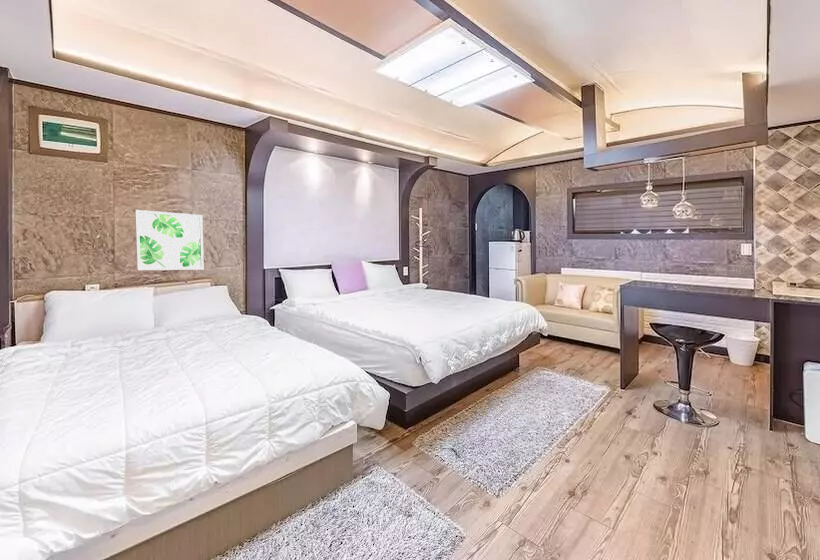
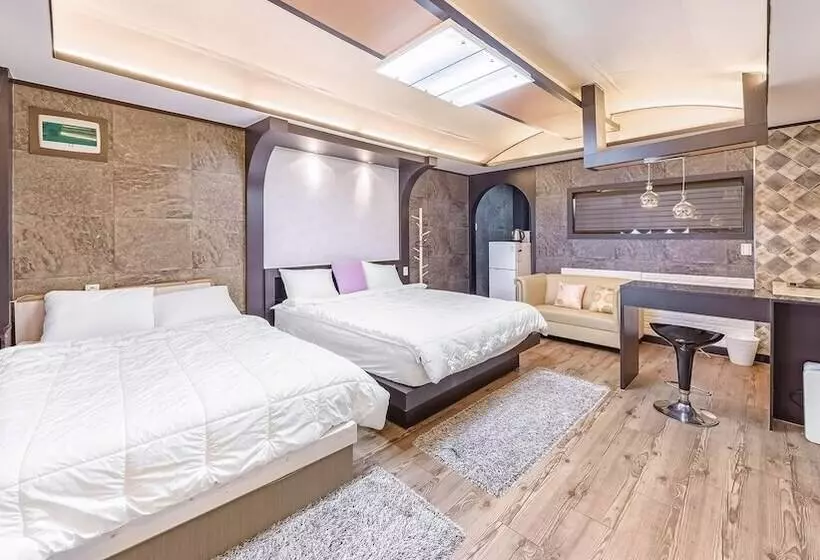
- wall art (171, 241)
